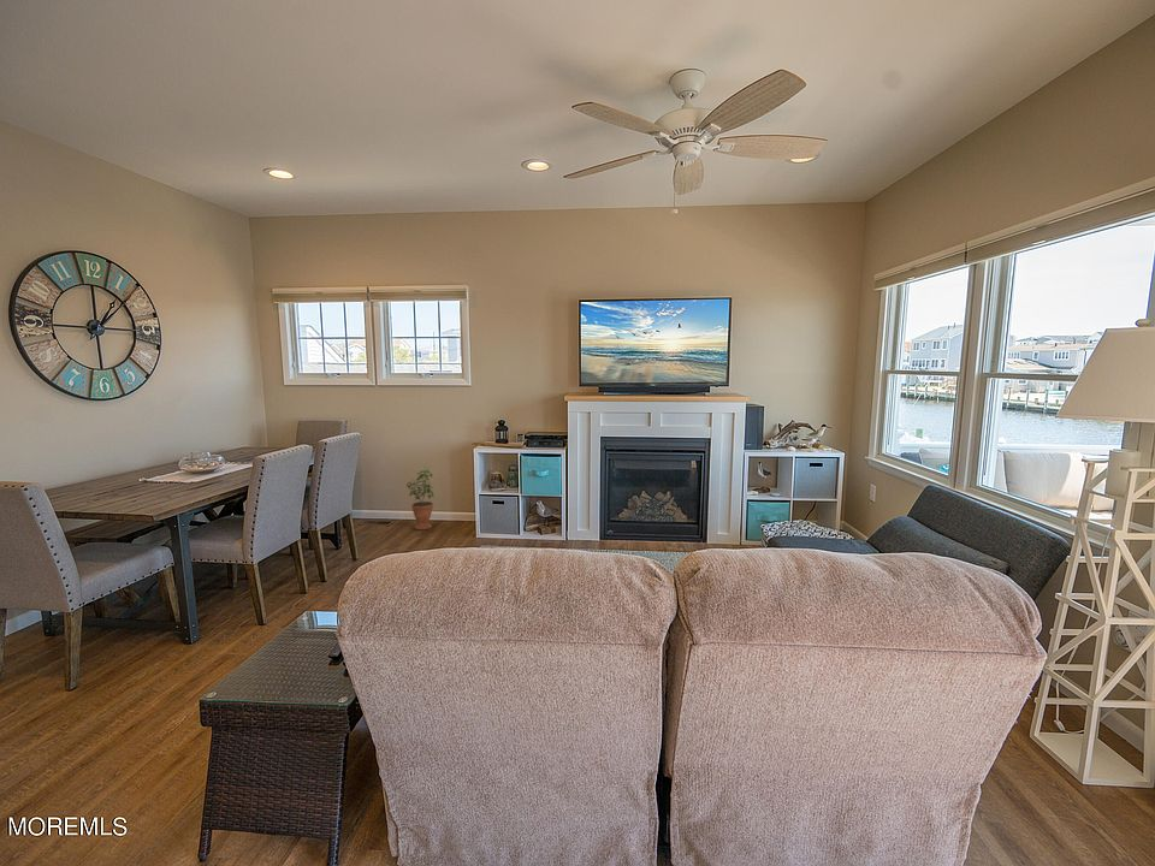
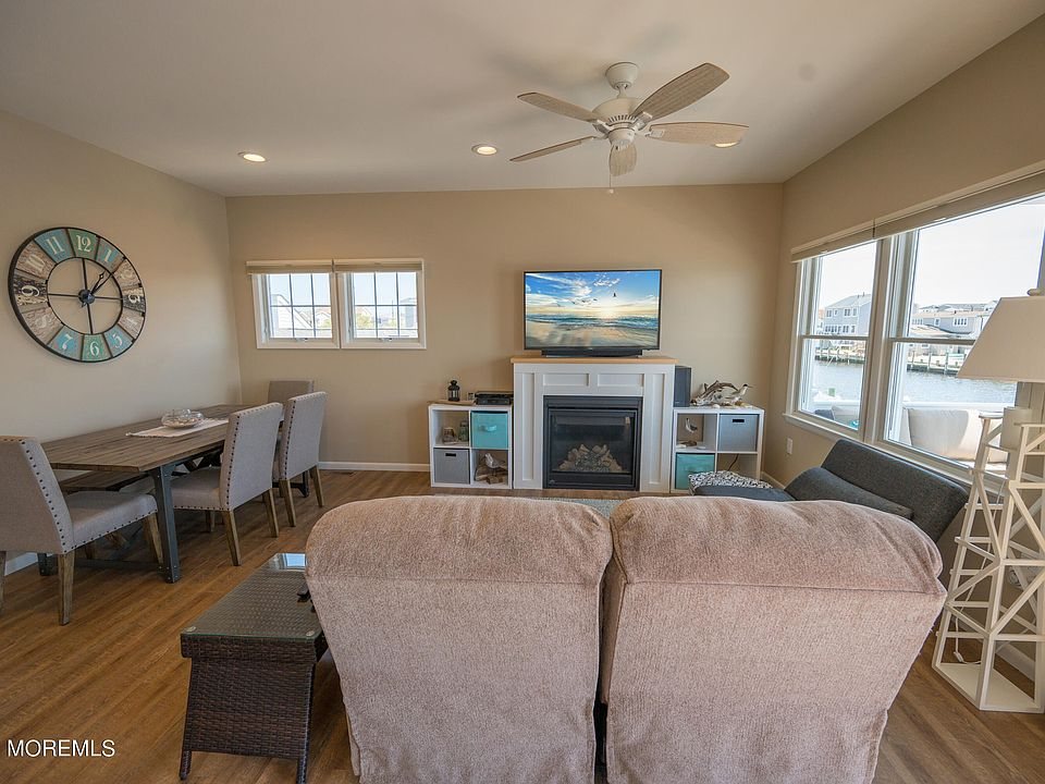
- potted plant (419, 497)
